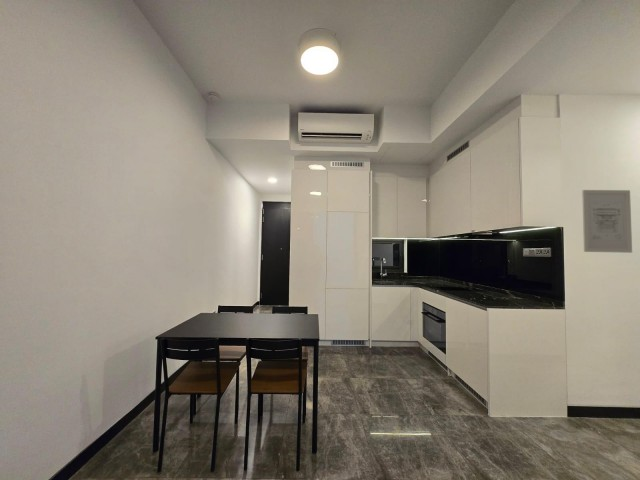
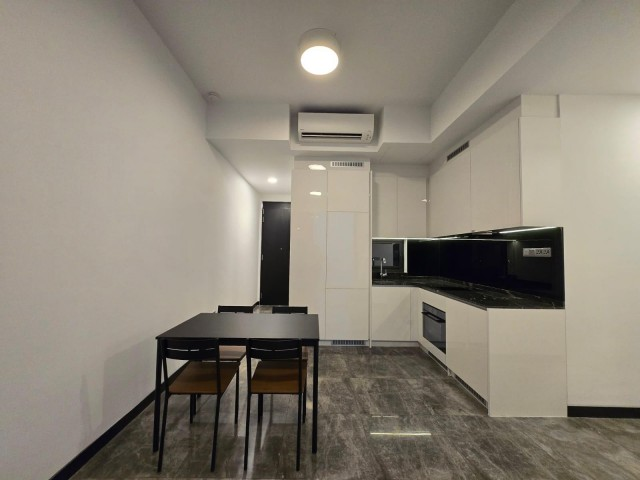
- wall art (606, 221)
